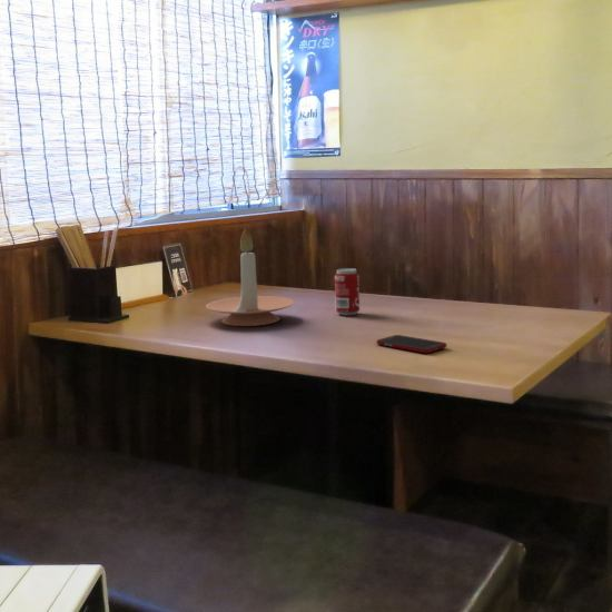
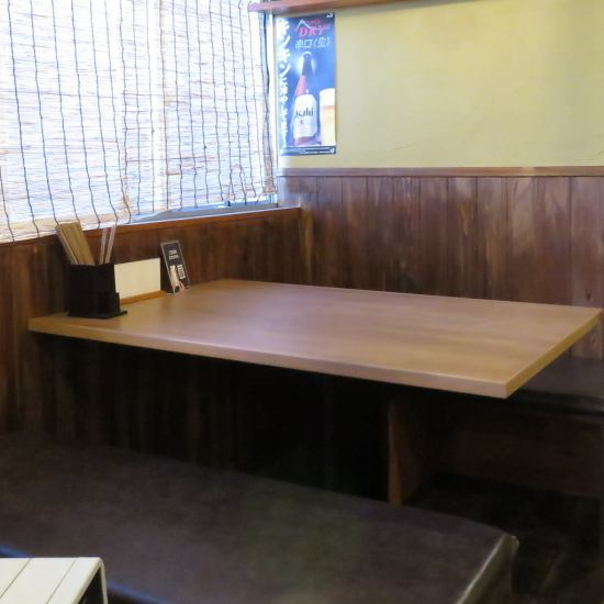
- candle holder (248, 273)
- beverage can (346, 292)
- cell phone (411, 344)
